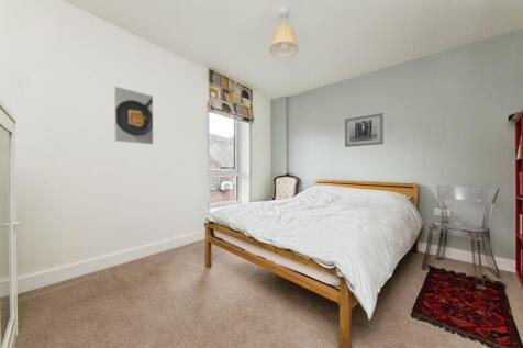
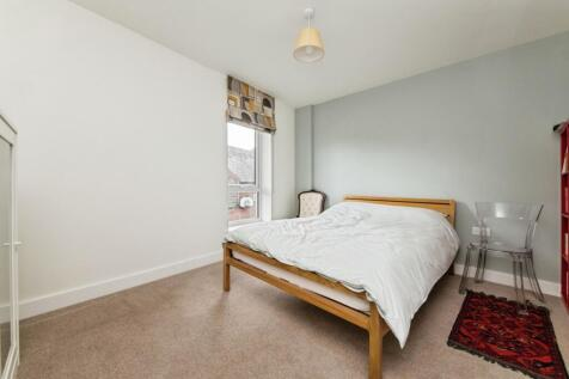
- wall art (363, 131)
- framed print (134, 116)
